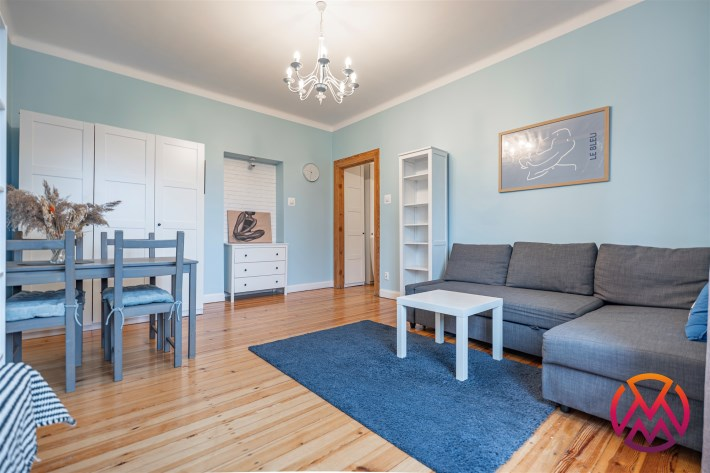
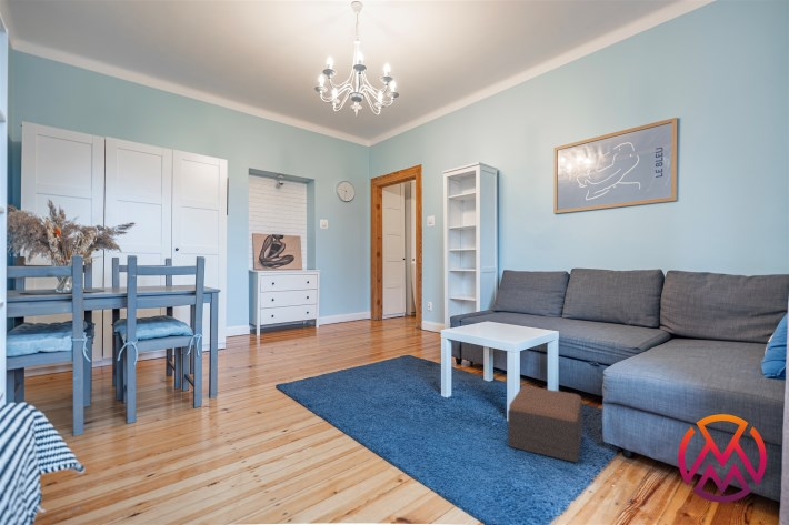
+ footstool (546, 418)
